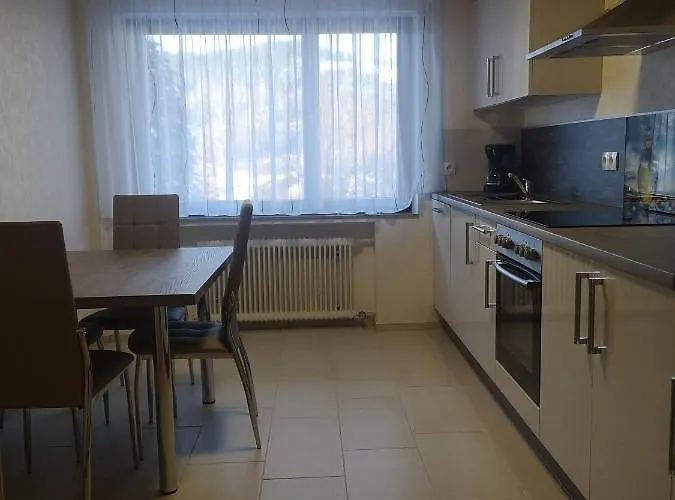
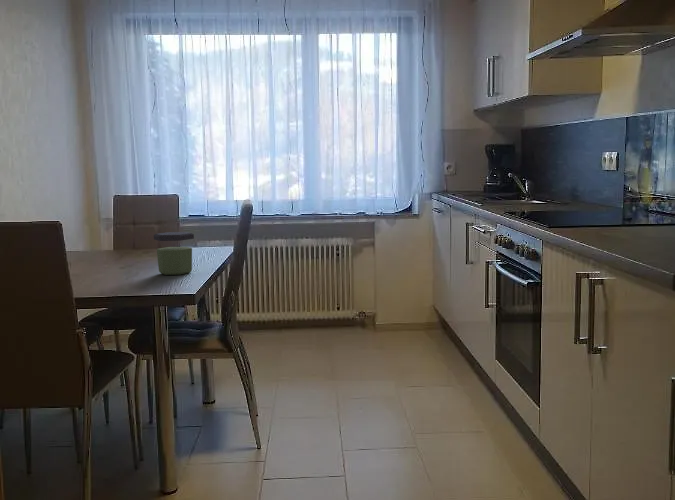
+ jar (174, 253)
